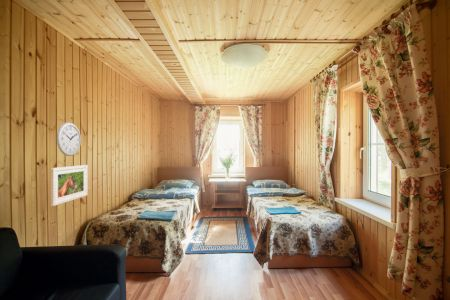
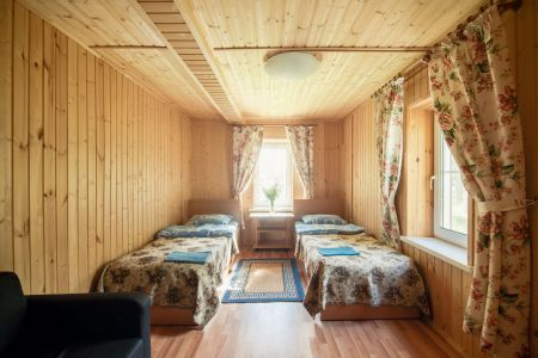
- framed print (71, 183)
- wall clock (70, 139)
